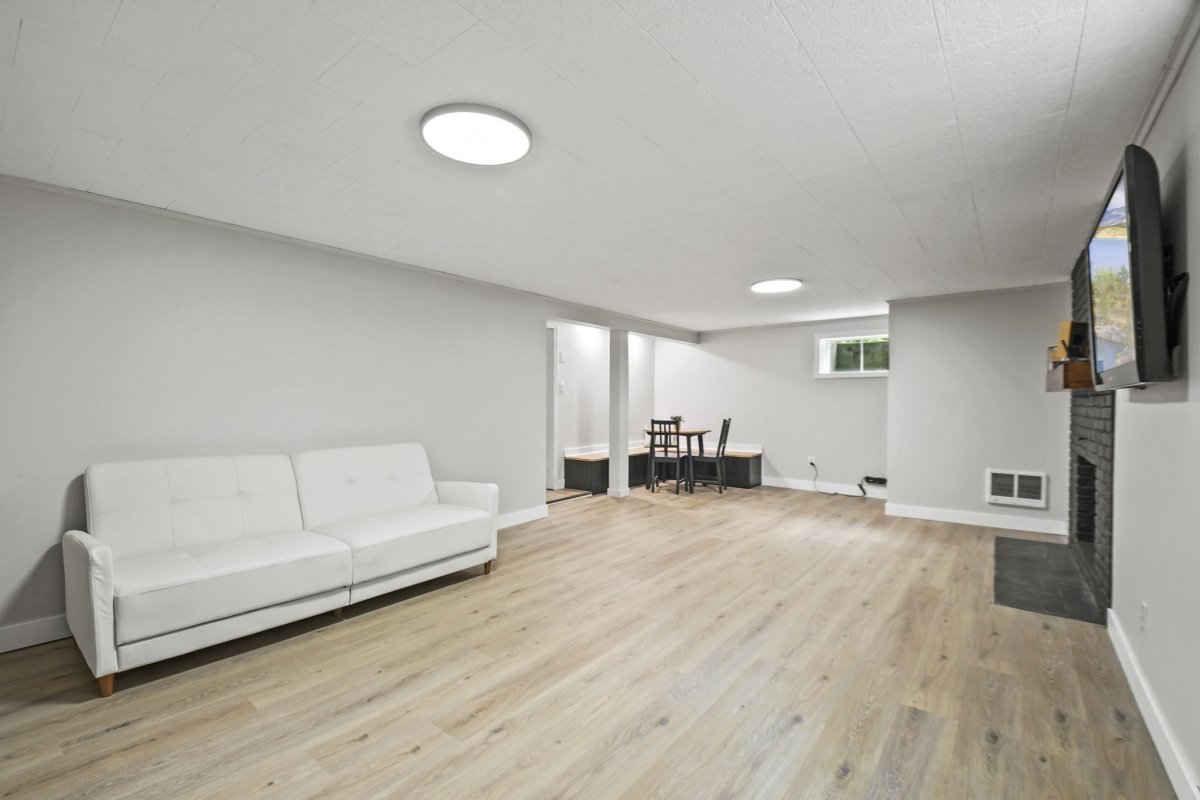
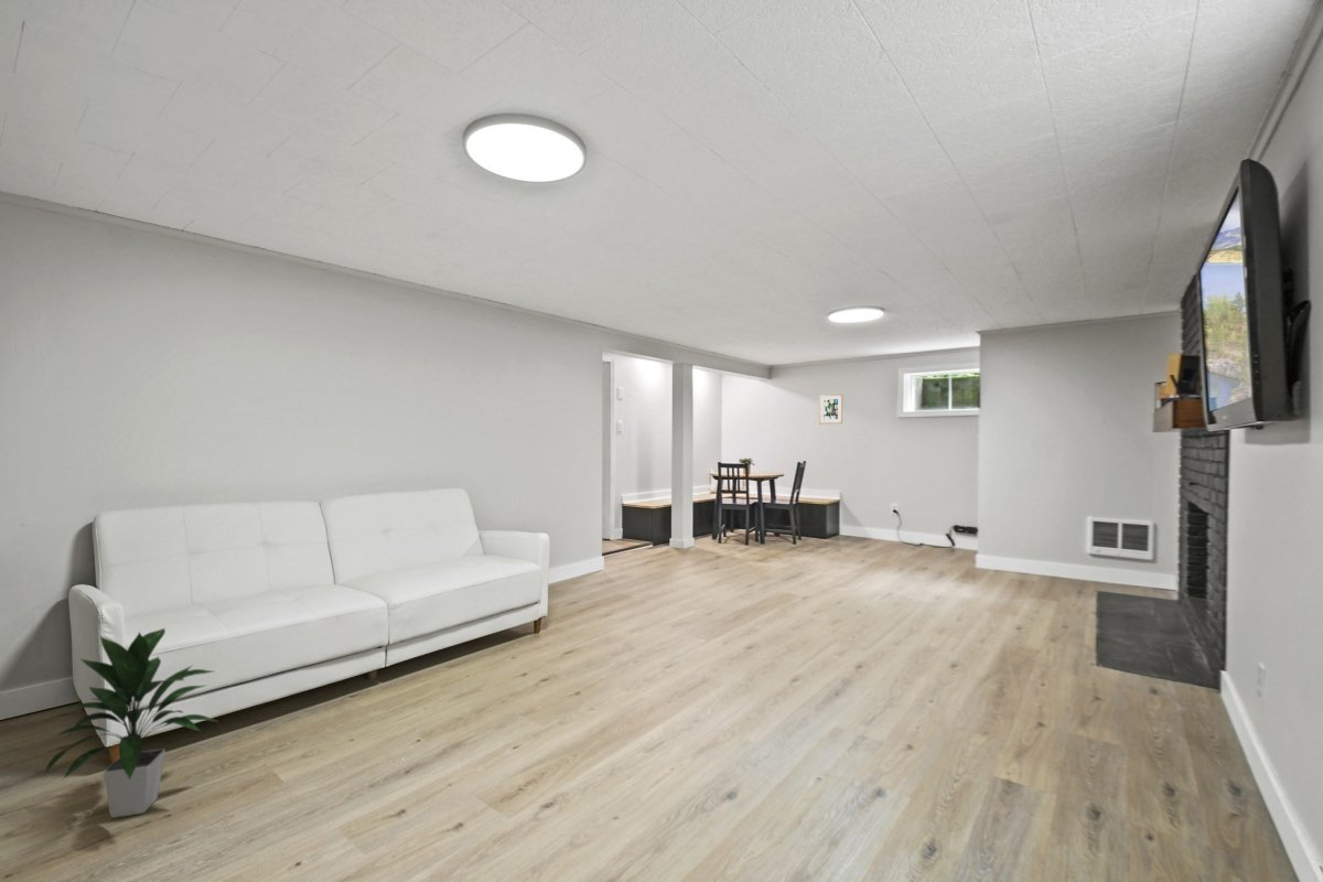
+ indoor plant (130, 717)
+ wall art (830, 409)
